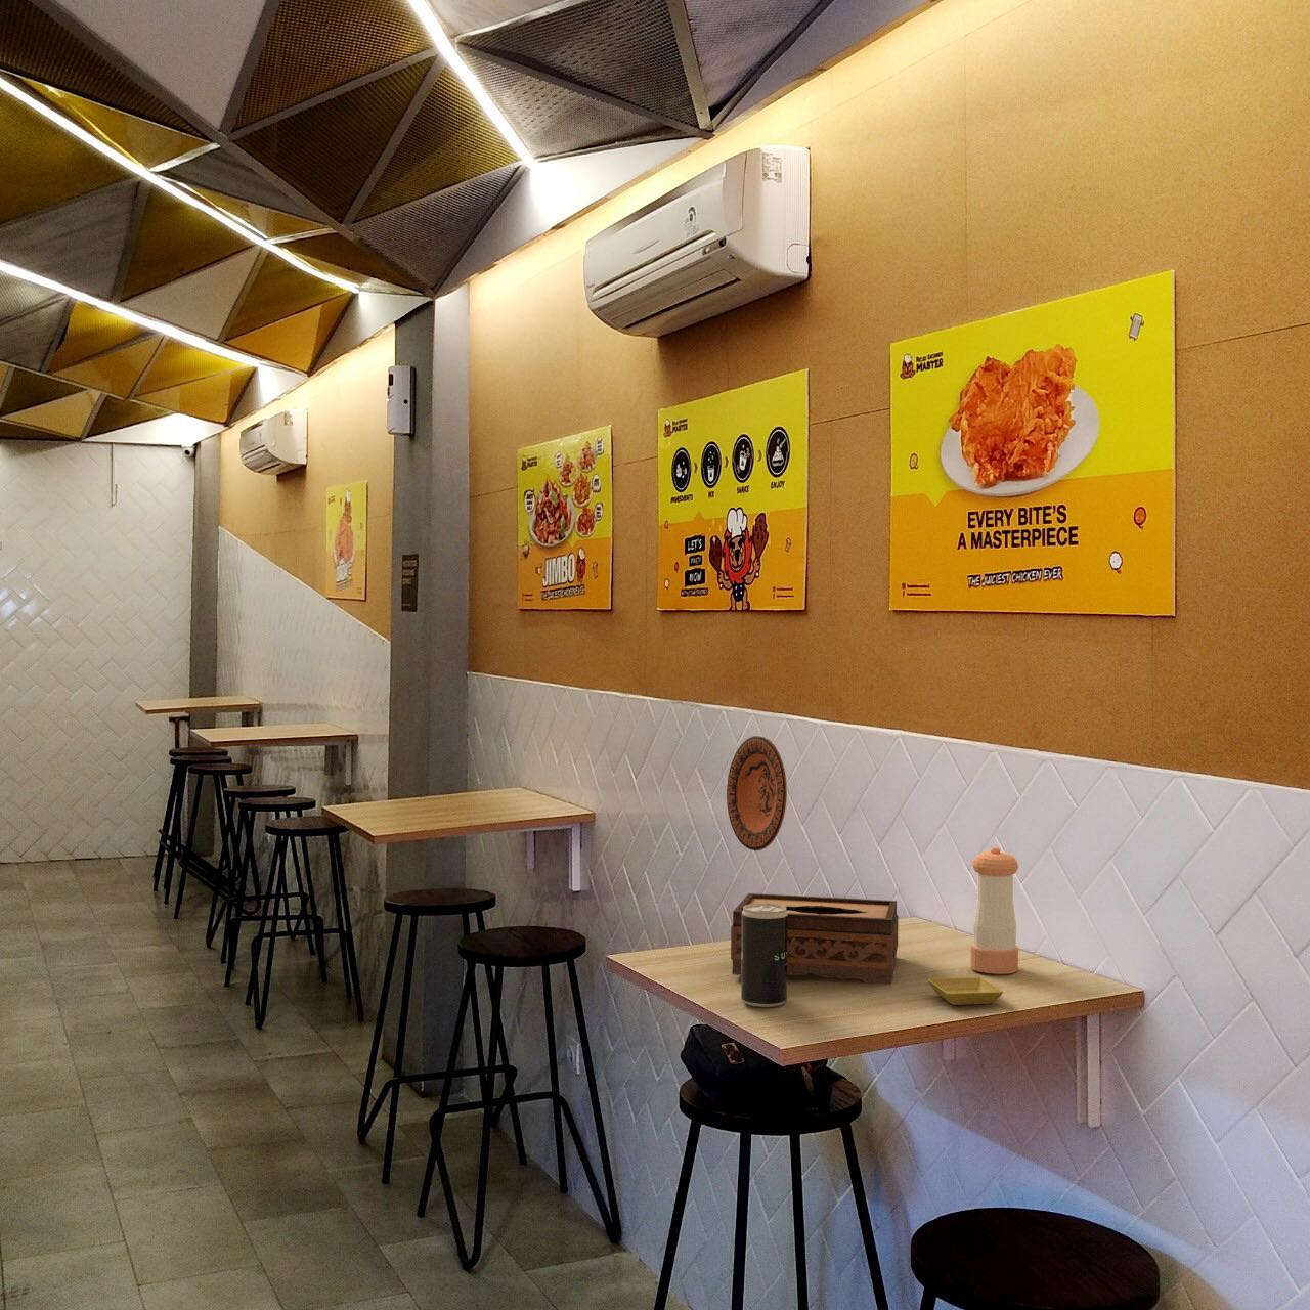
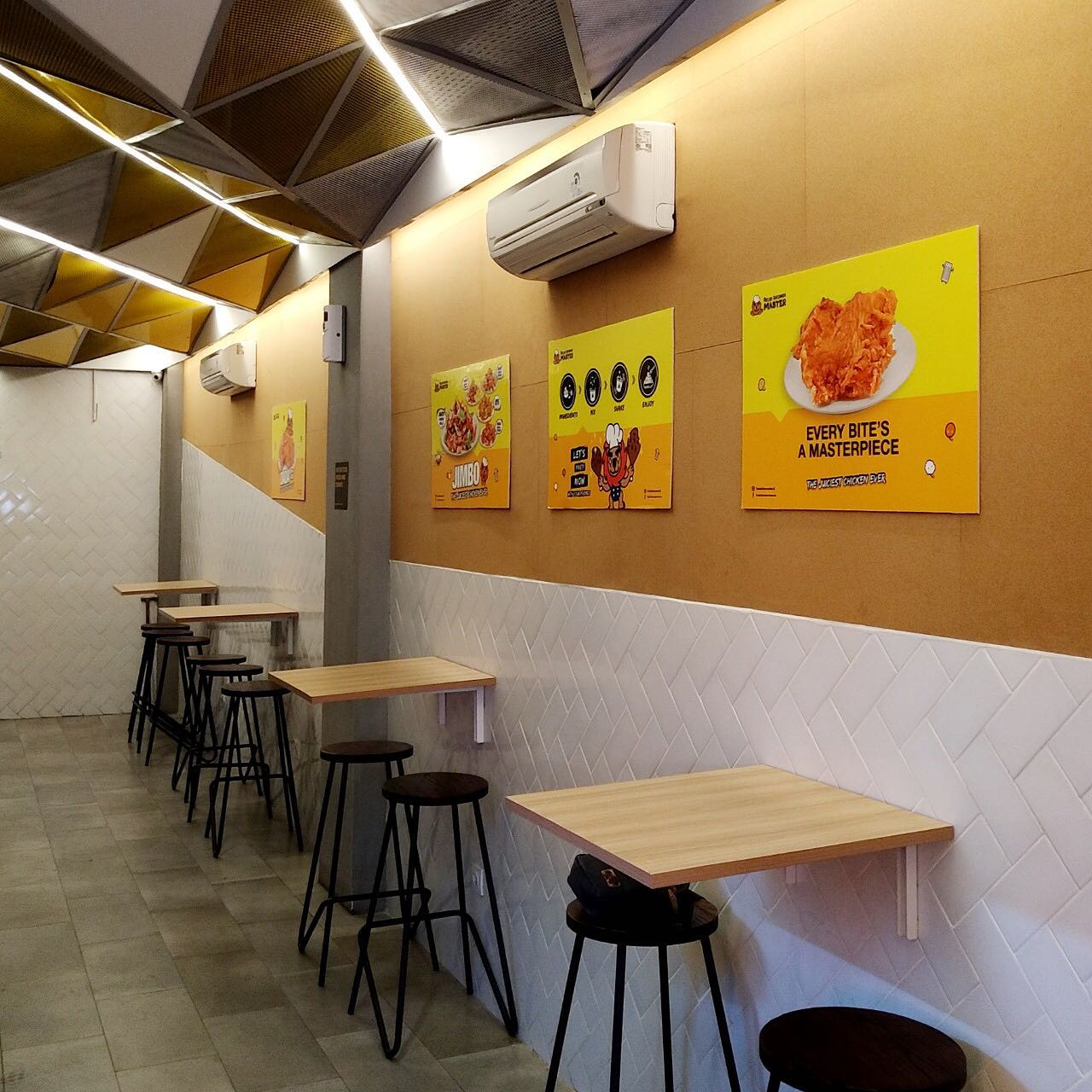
- decorative plate (757, 792)
- saucer (965, 992)
- pepper shaker (994, 908)
- tissue box (816, 937)
- beverage can (763, 954)
